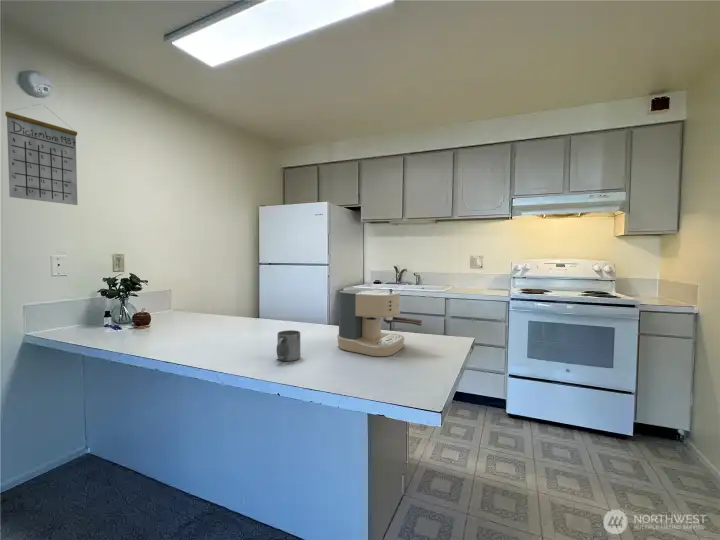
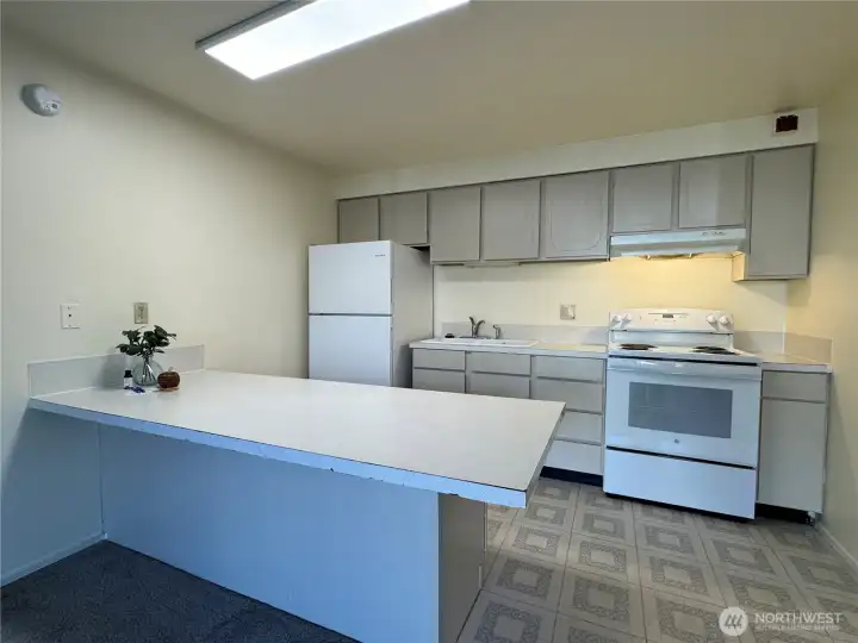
- calendar (44, 152)
- coffee maker (378, 318)
- mug (286, 346)
